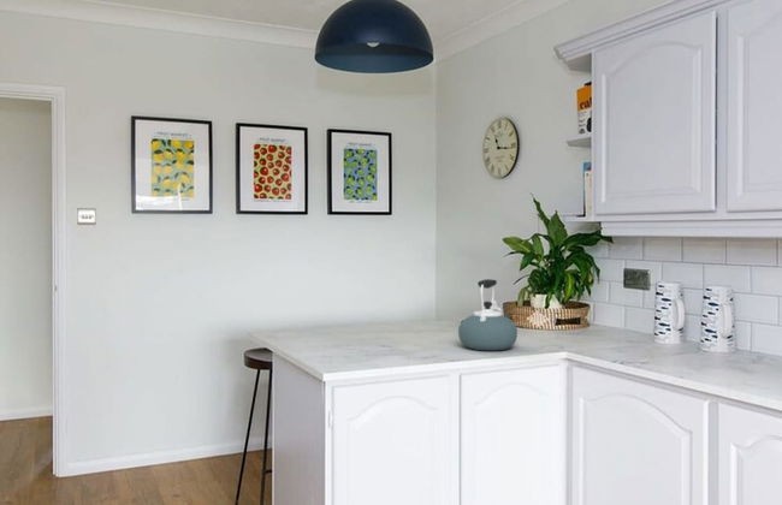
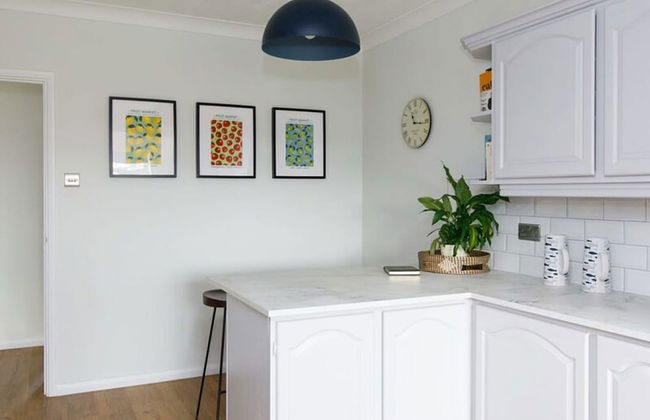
- kettle (488, 313)
